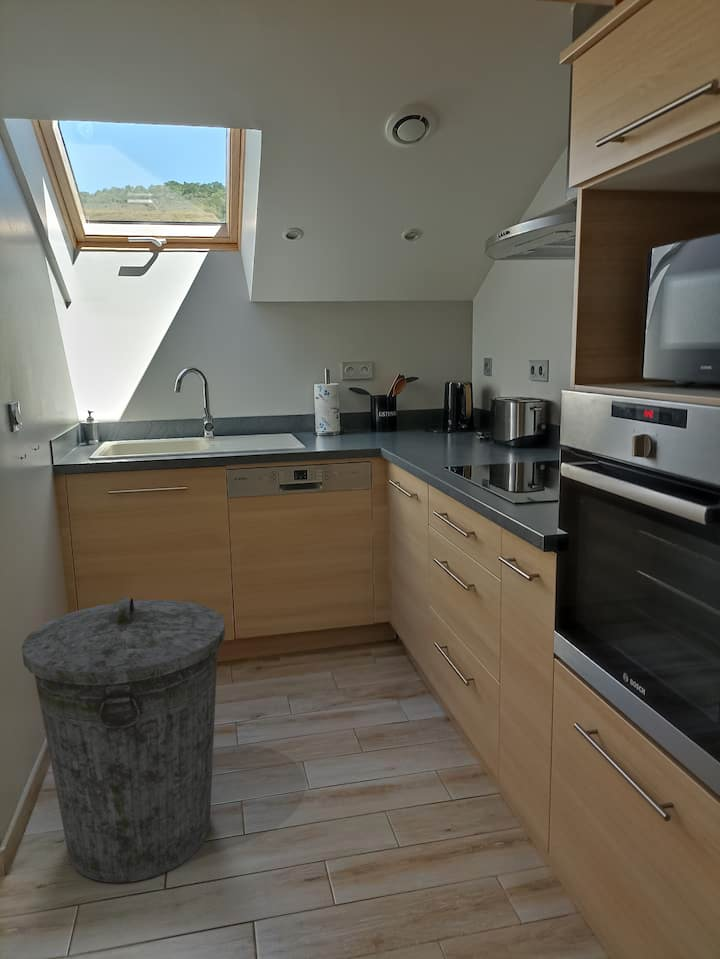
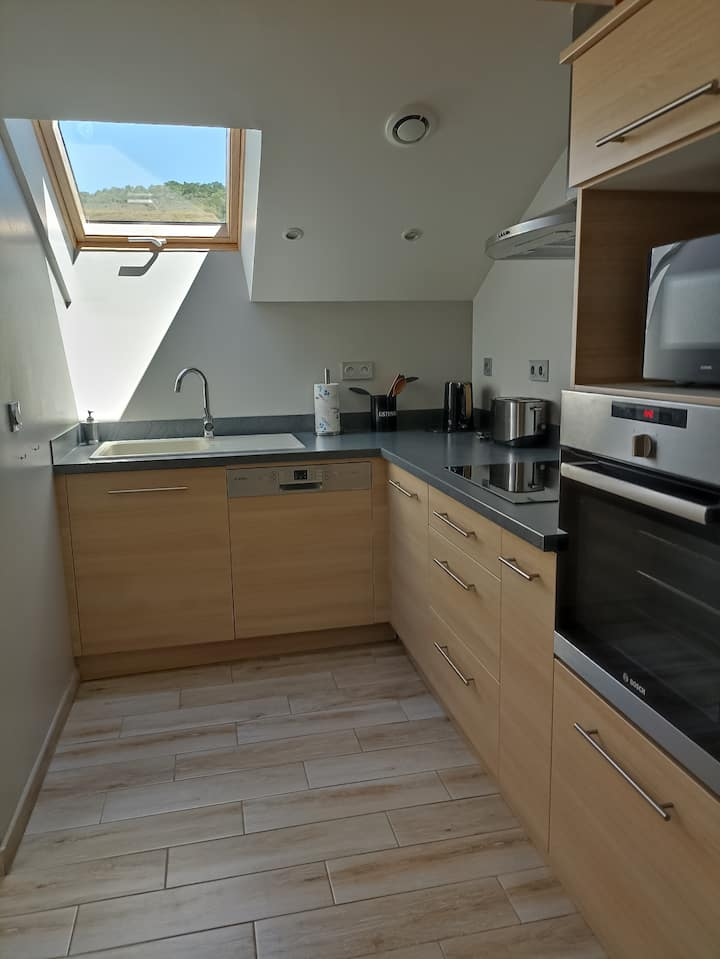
- trash can (133, 720)
